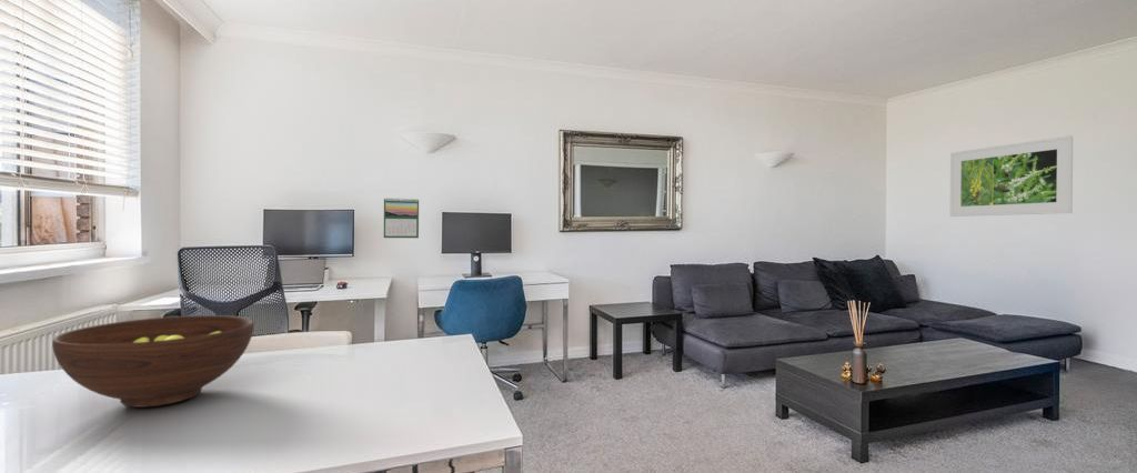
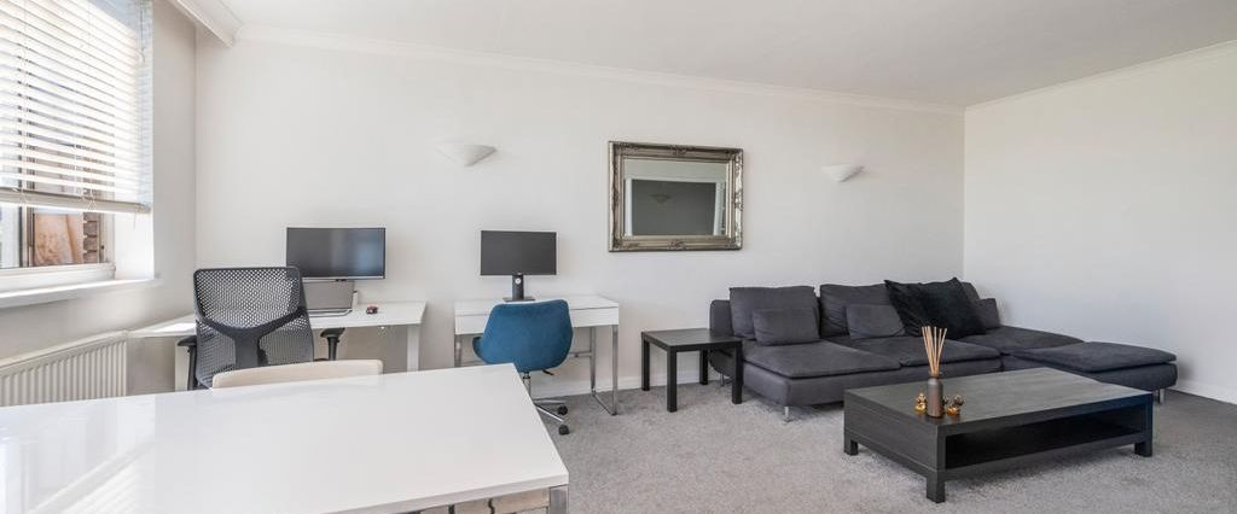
- fruit bowl (162, 363)
- calendar (401, 218)
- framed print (1005, 180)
